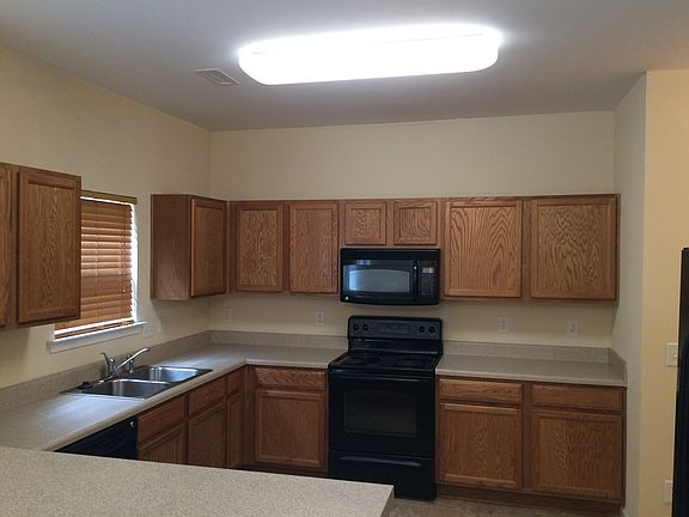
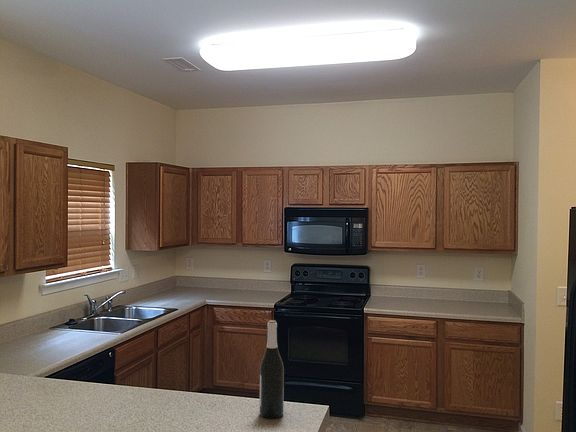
+ wine bottle (271, 367)
